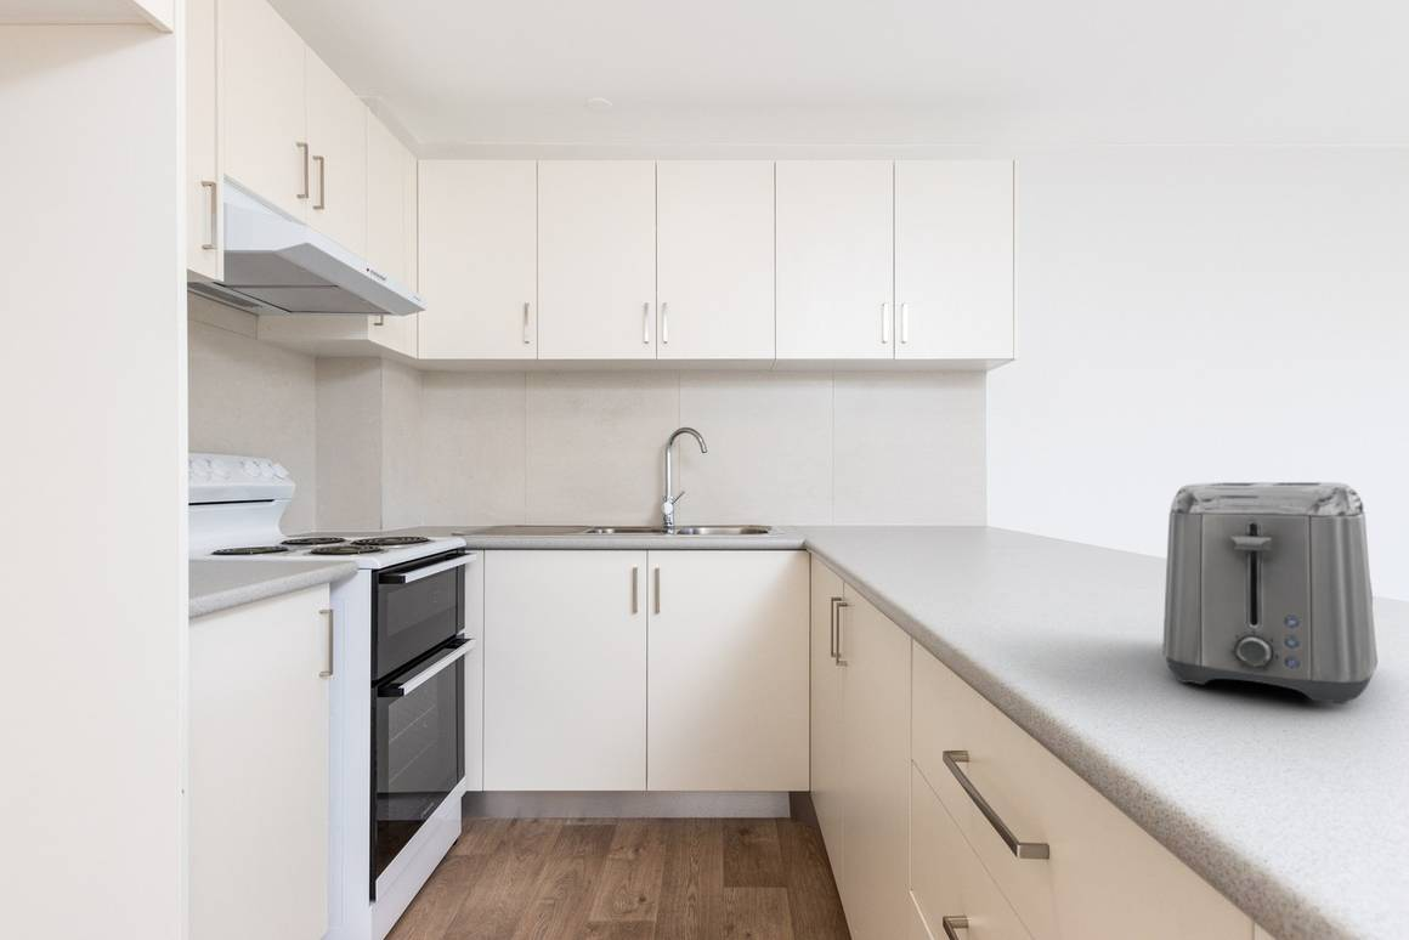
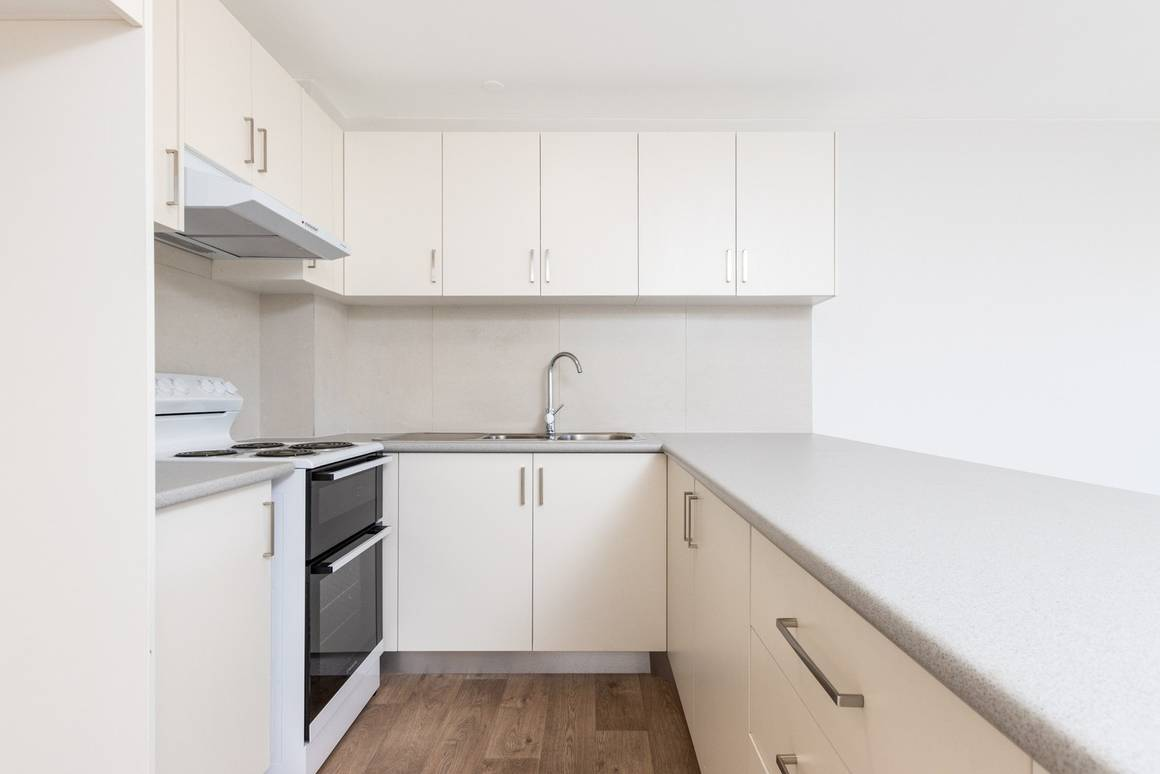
- toaster (1268, 576)
